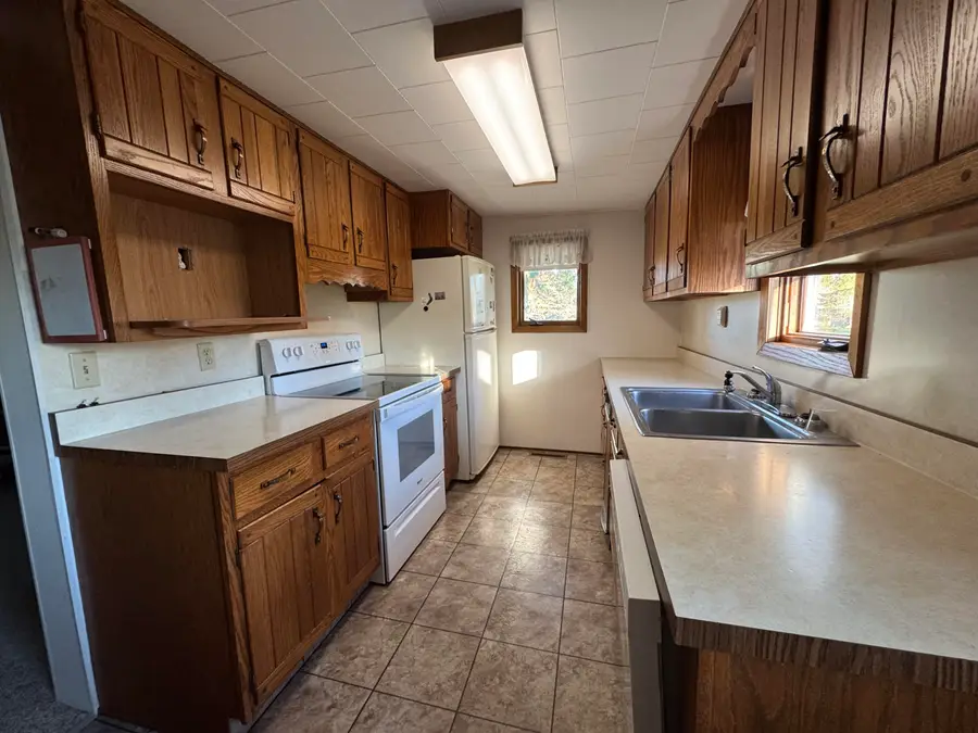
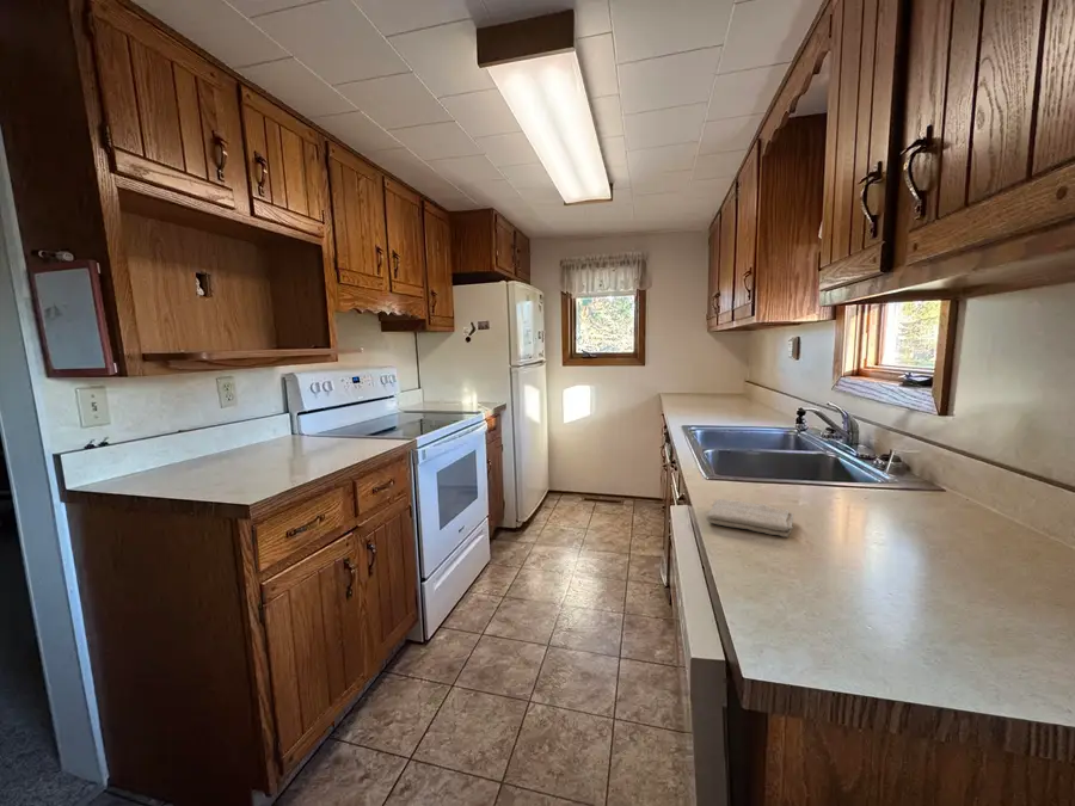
+ washcloth (749, 516)
